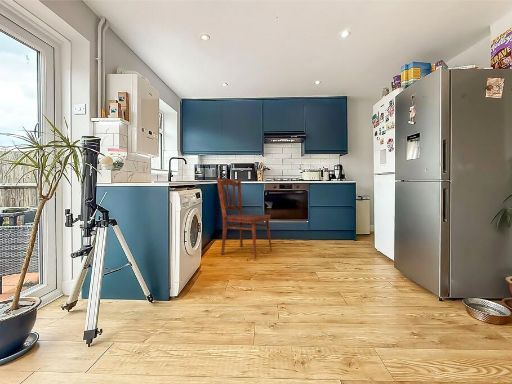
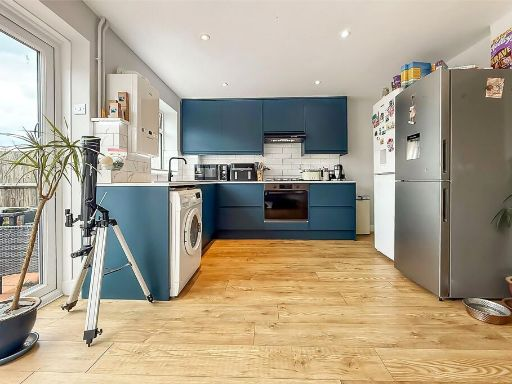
- dining chair (245, 215)
